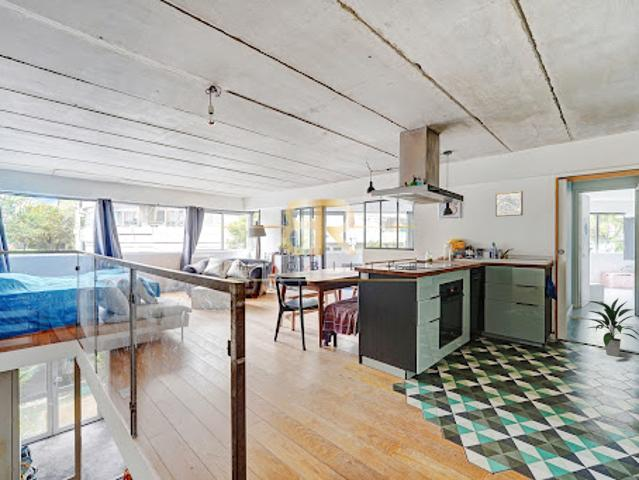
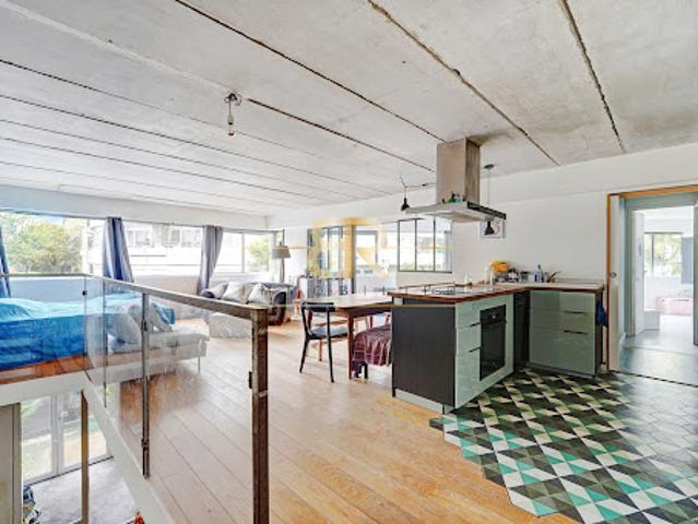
- indoor plant (610, 326)
- wall art (508, 204)
